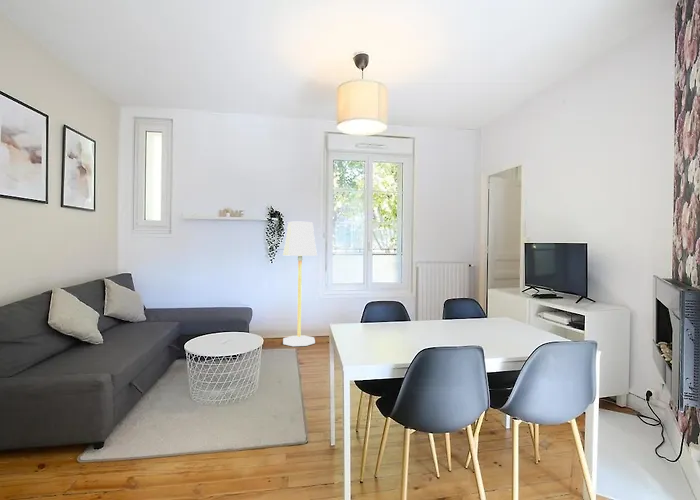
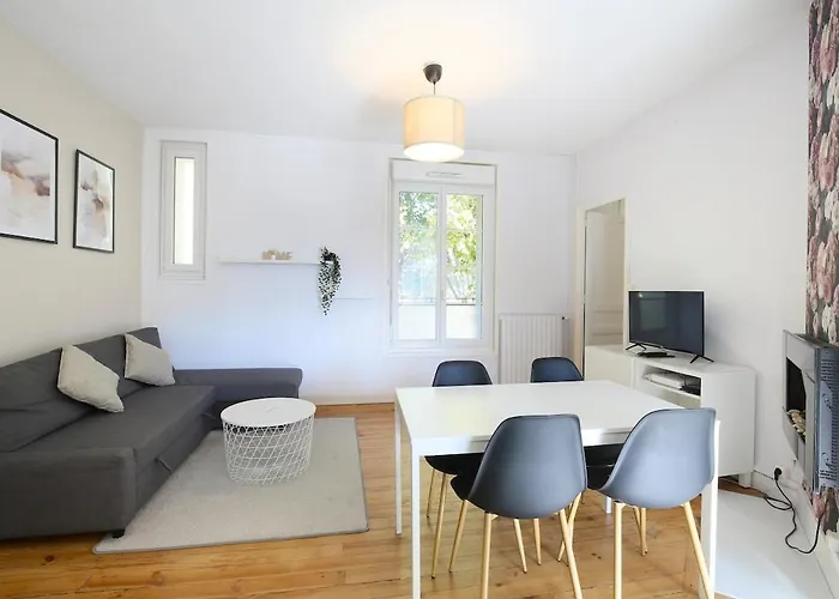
- floor lamp (299, 282)
